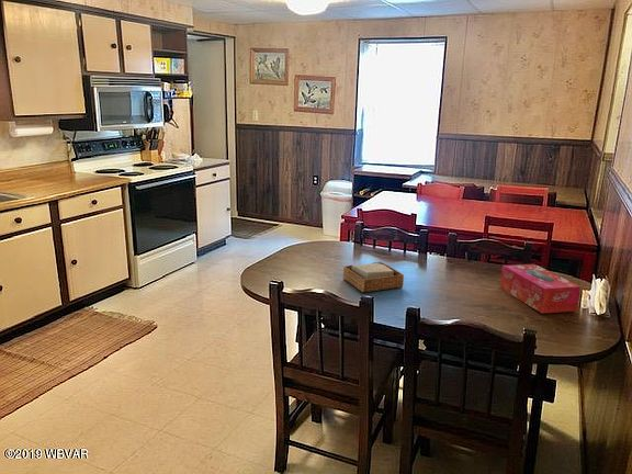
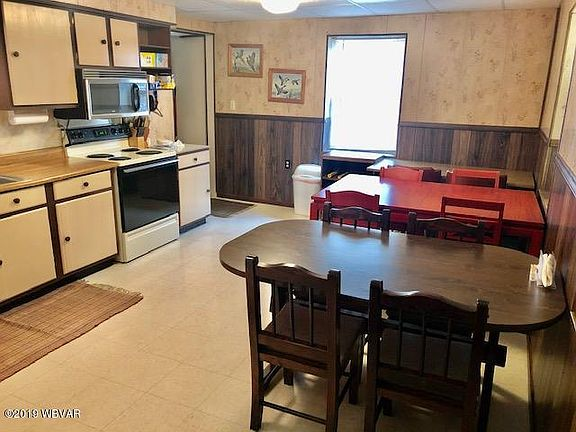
- tissue box (537, 286)
- napkin holder (372, 274)
